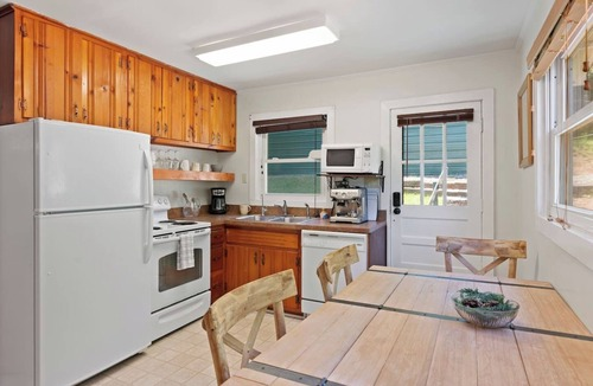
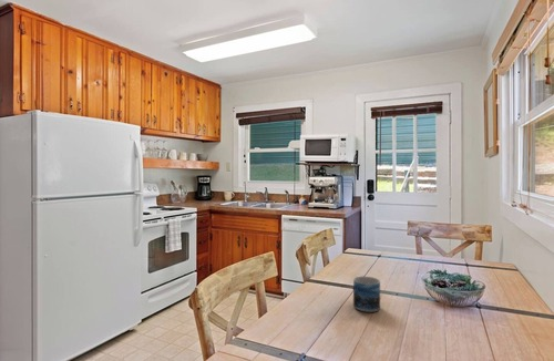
+ mug (365, 291)
